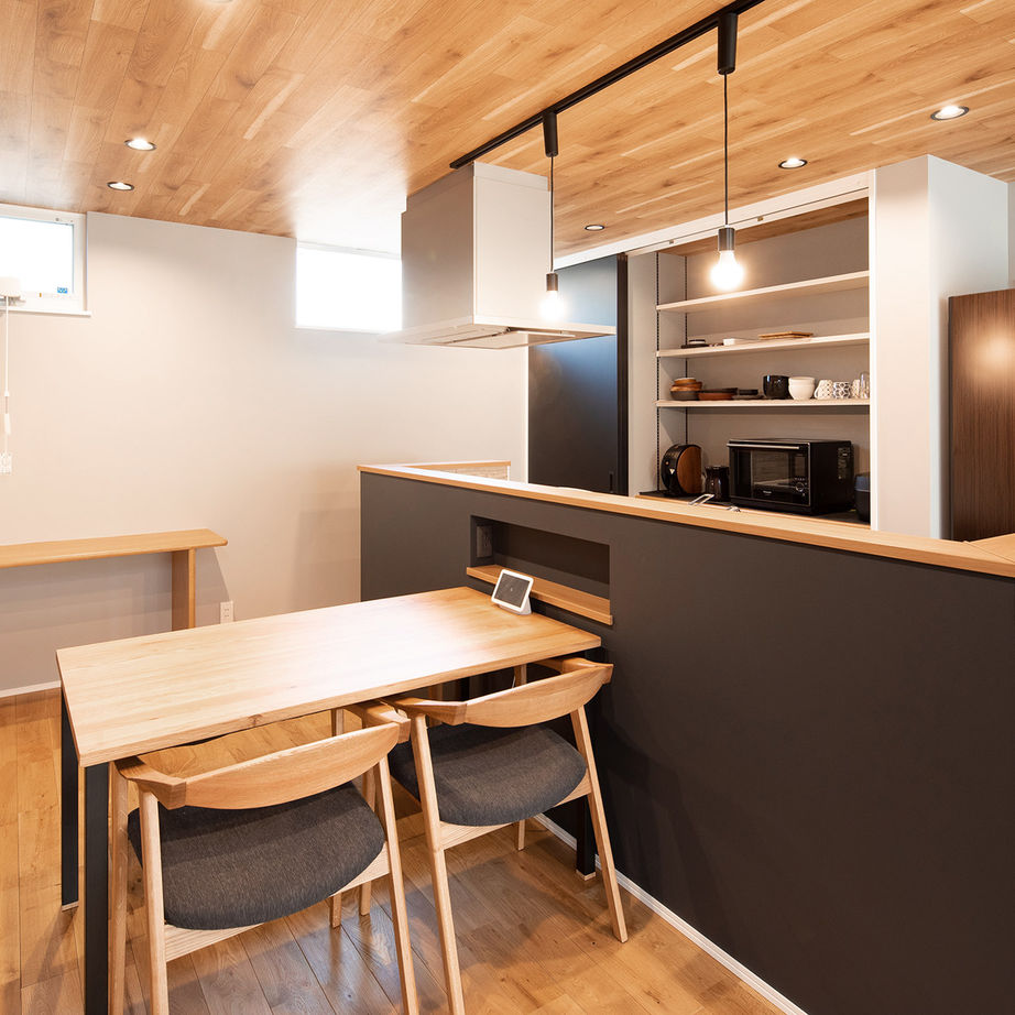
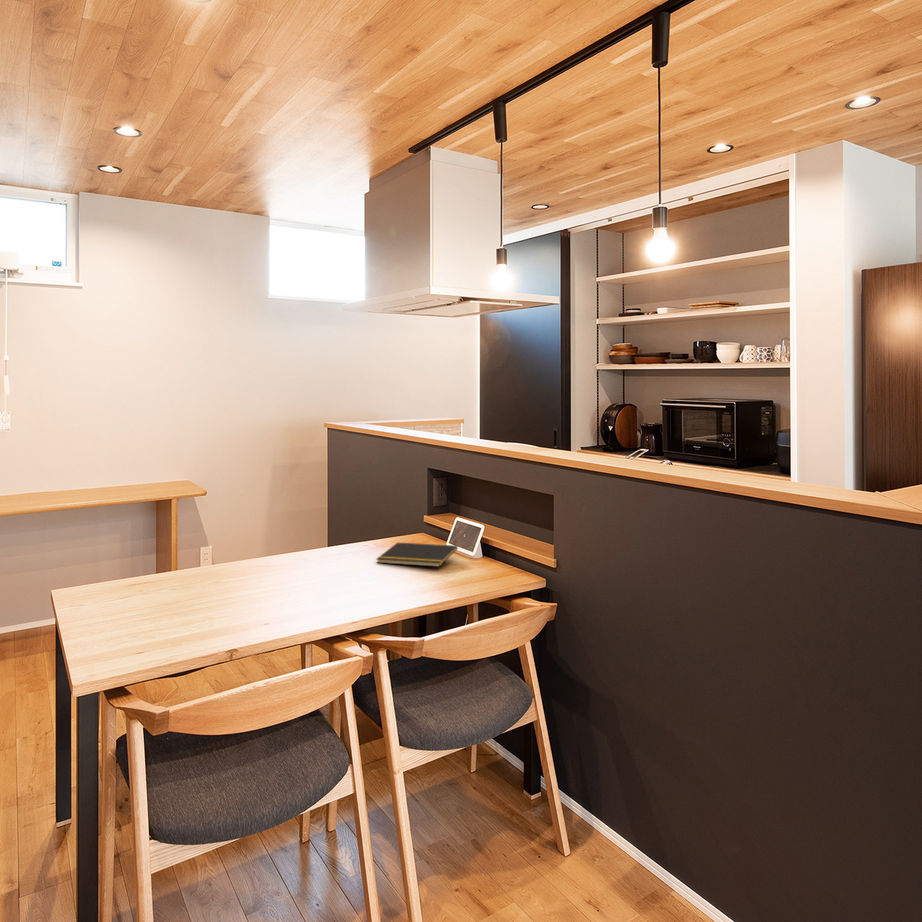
+ notepad (417, 554)
